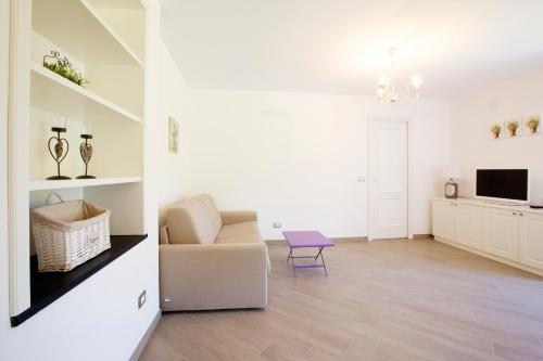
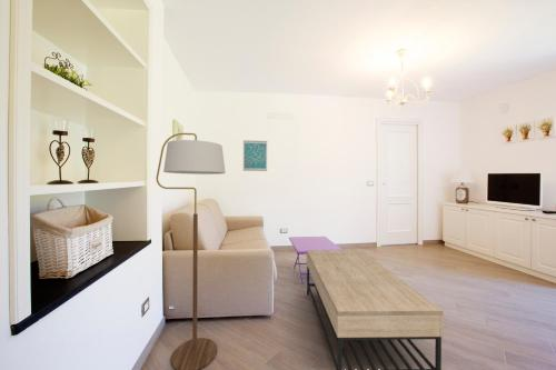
+ wall art (255, 156)
+ coffee table (353, 300)
+ floor lamp (193, 243)
